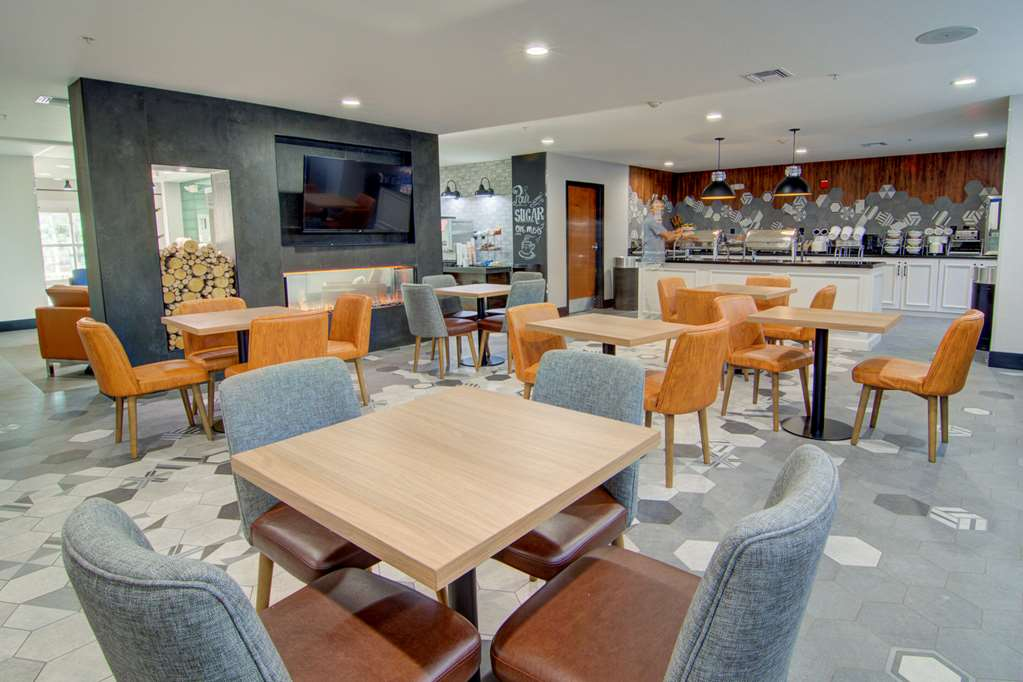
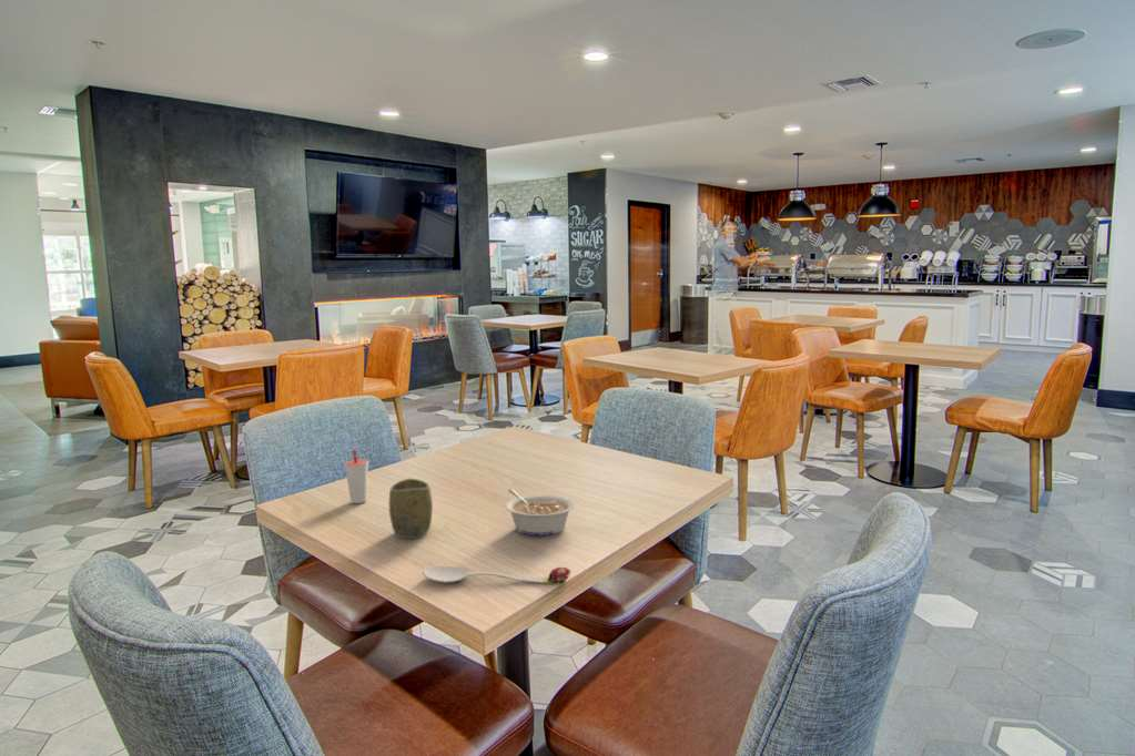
+ cup (411, 508)
+ legume (537, 513)
+ cup (357, 474)
+ spoon (496, 573)
